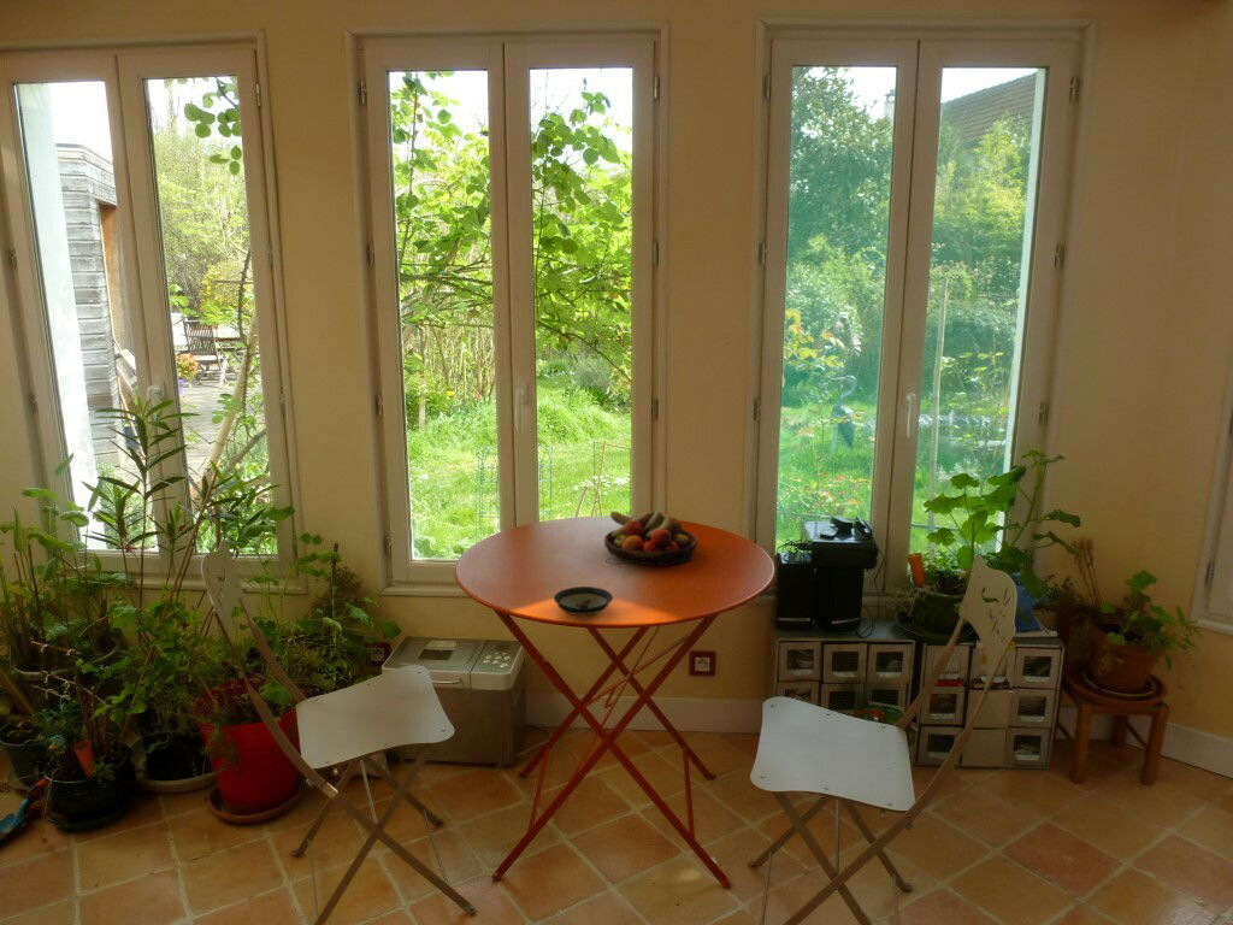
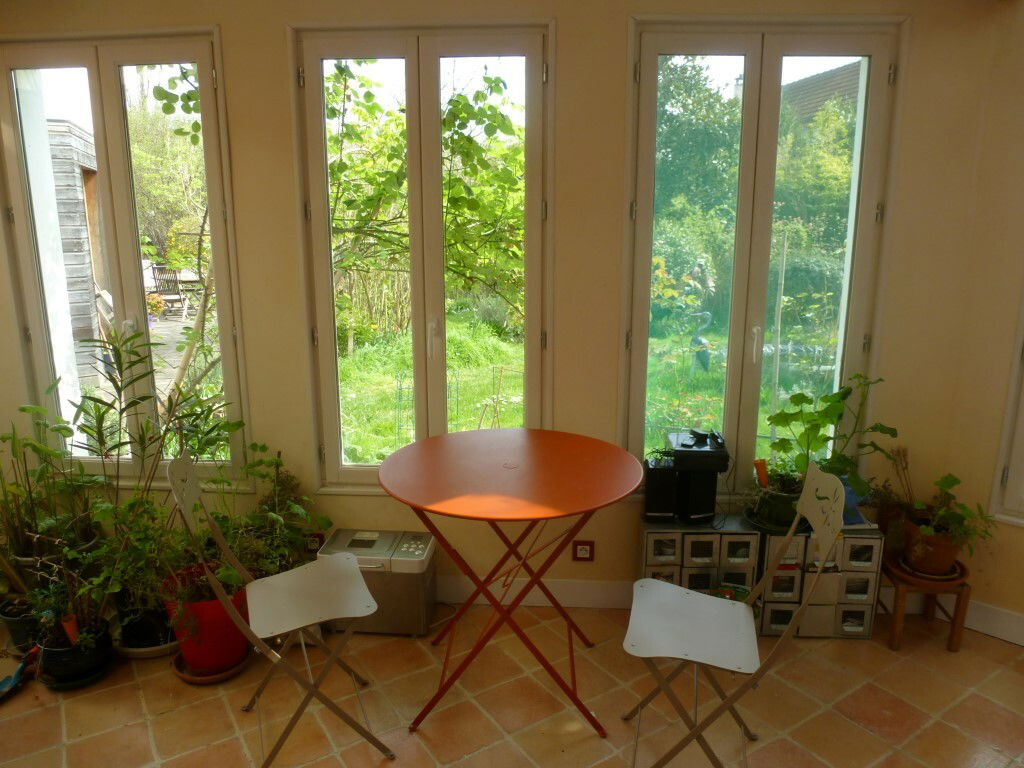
- fruit bowl (649, 534)
- saucer (583, 603)
